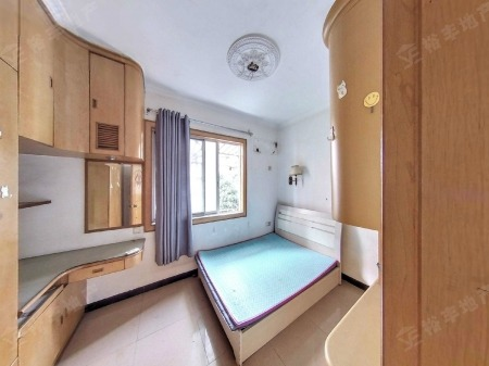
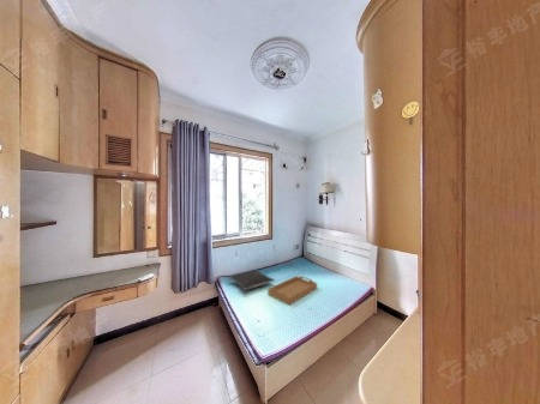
+ pillow (251, 278)
+ serving tray (293, 287)
